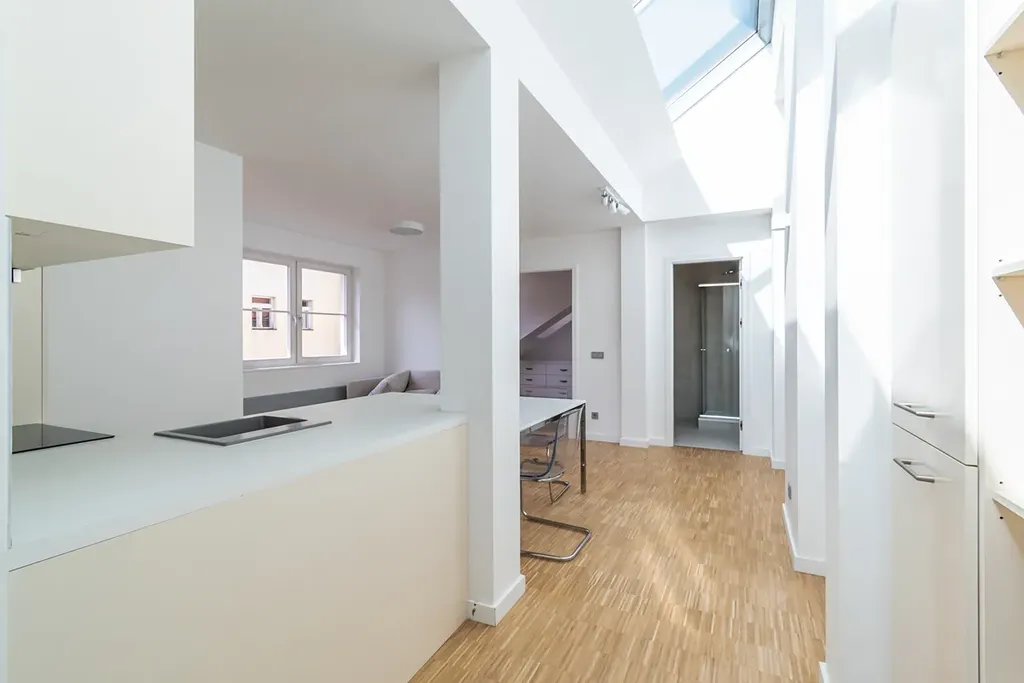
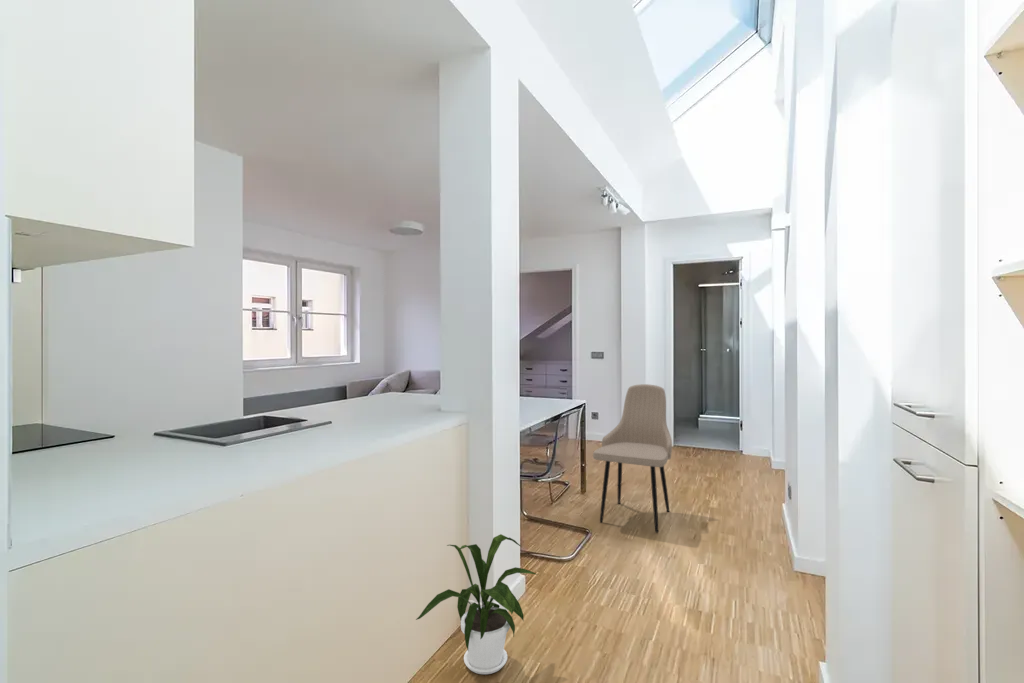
+ dining chair (637, 451)
+ house plant (485, 598)
